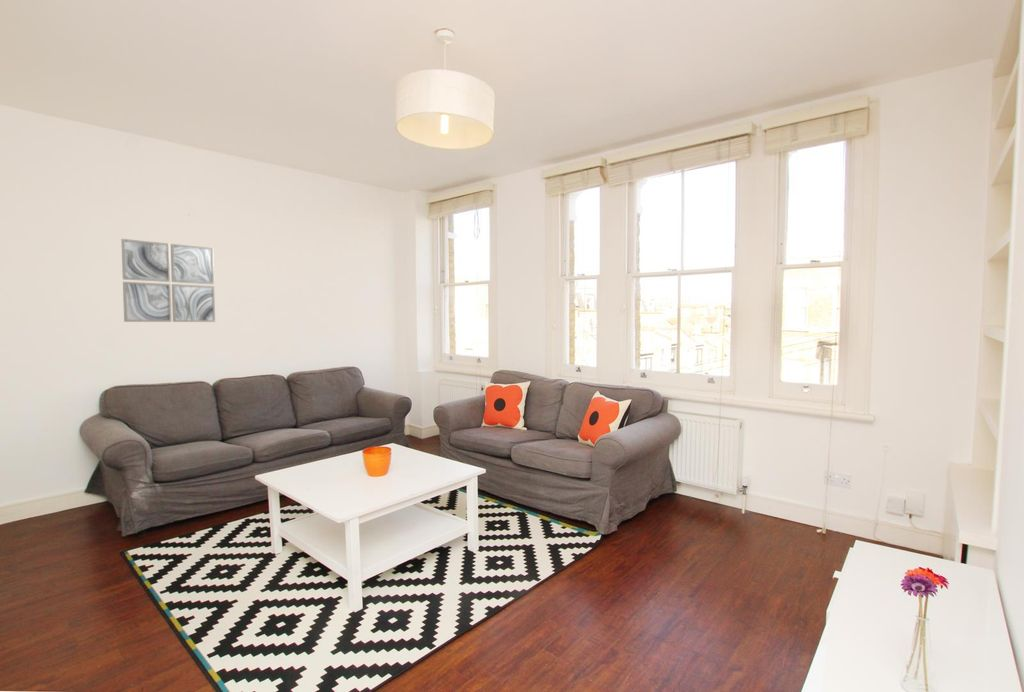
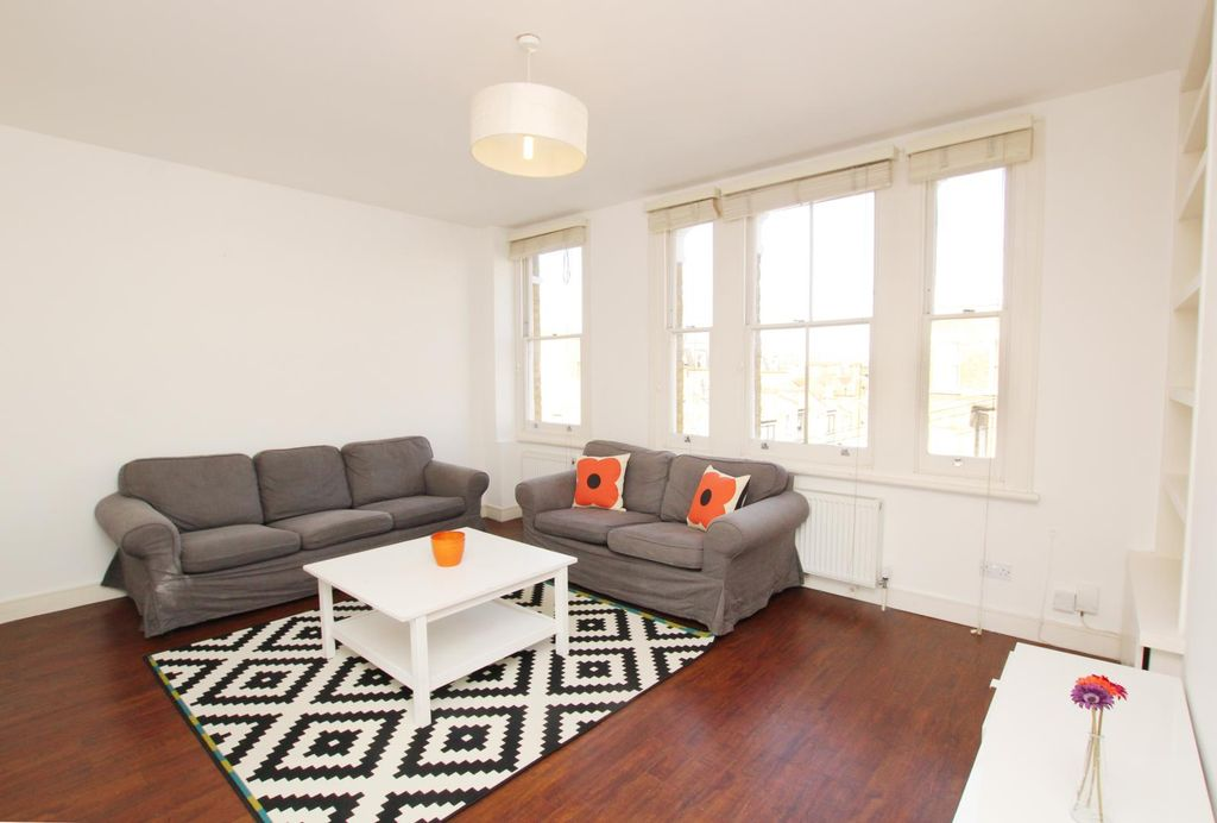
- wall art (172, 284)
